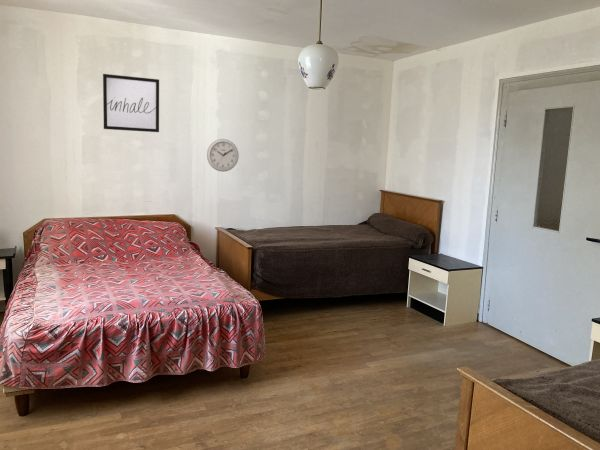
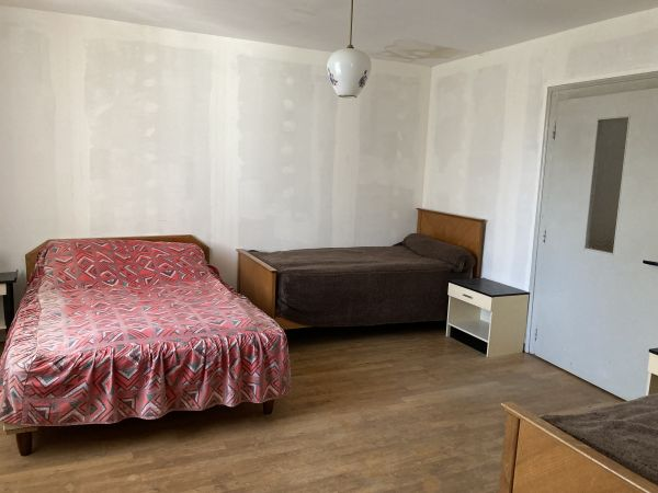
- wall clock (223, 155)
- wall art (131, 103)
